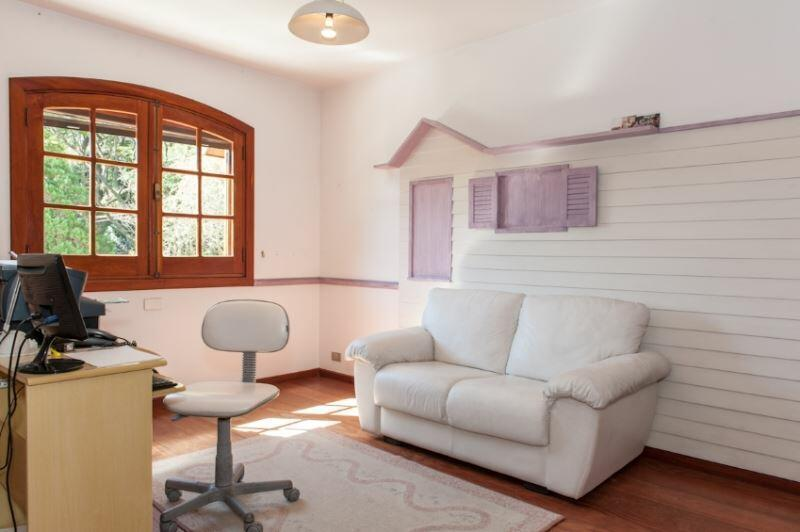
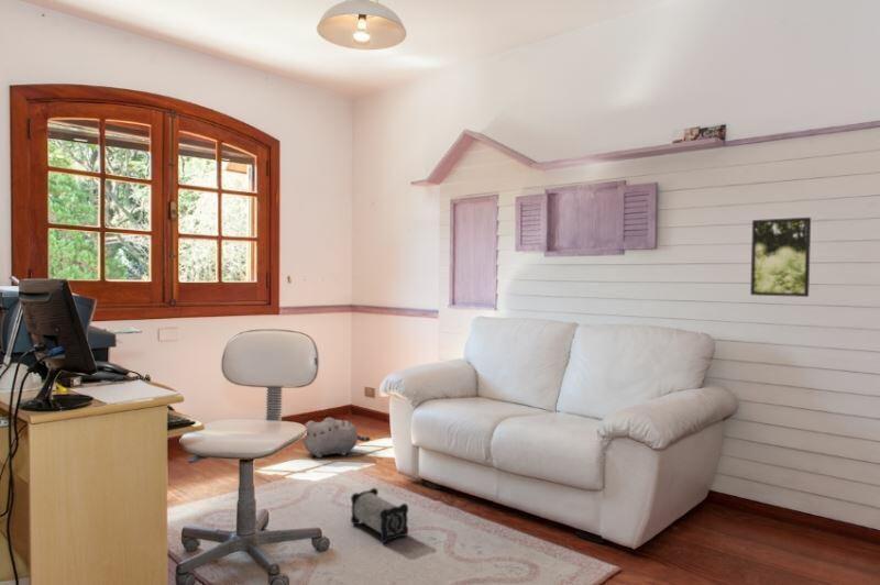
+ speaker (378, 514)
+ plush toy (336, 434)
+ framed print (779, 257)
